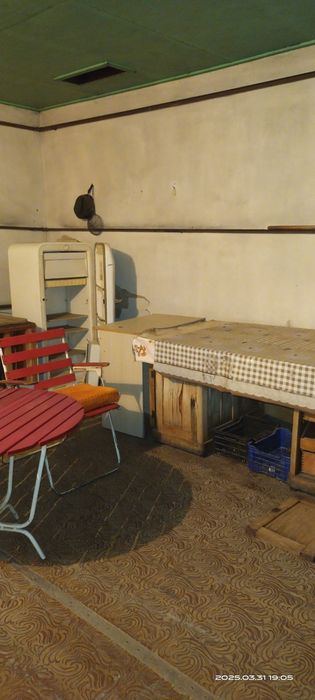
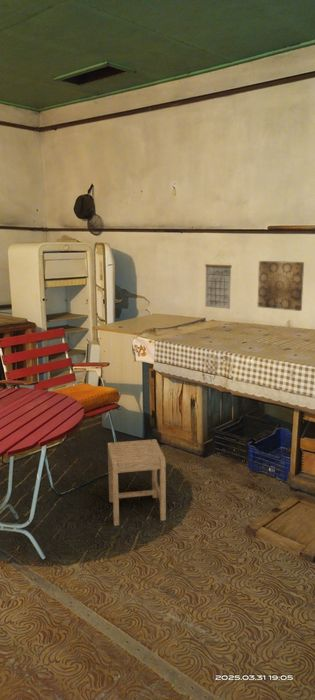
+ calendar (218, 281)
+ stool (133, 471)
+ wall art (279, 285)
